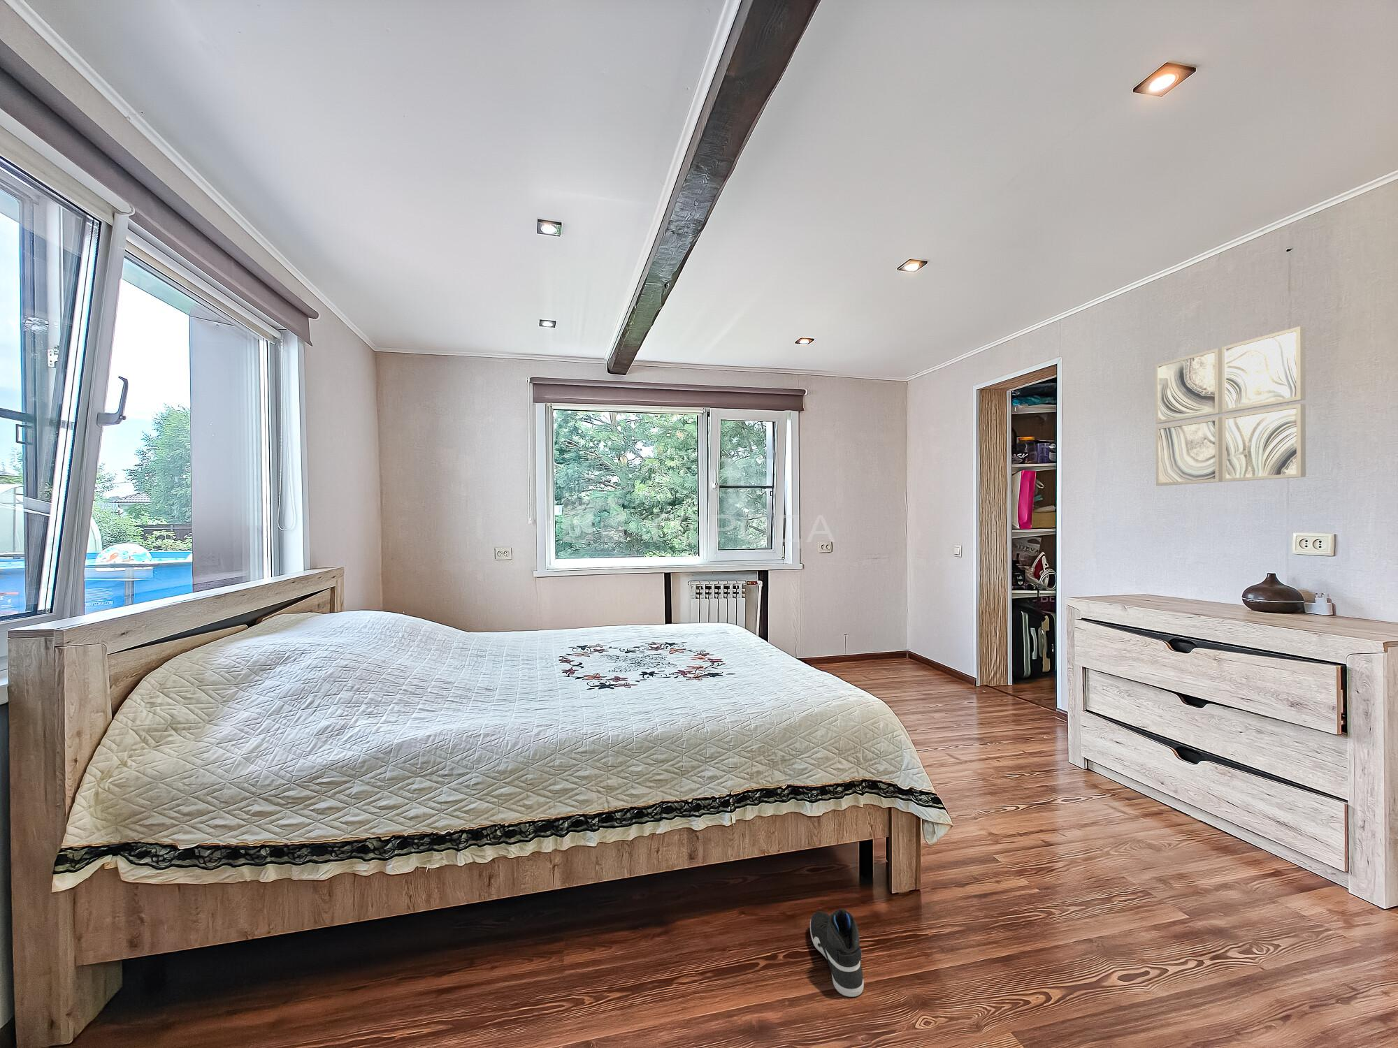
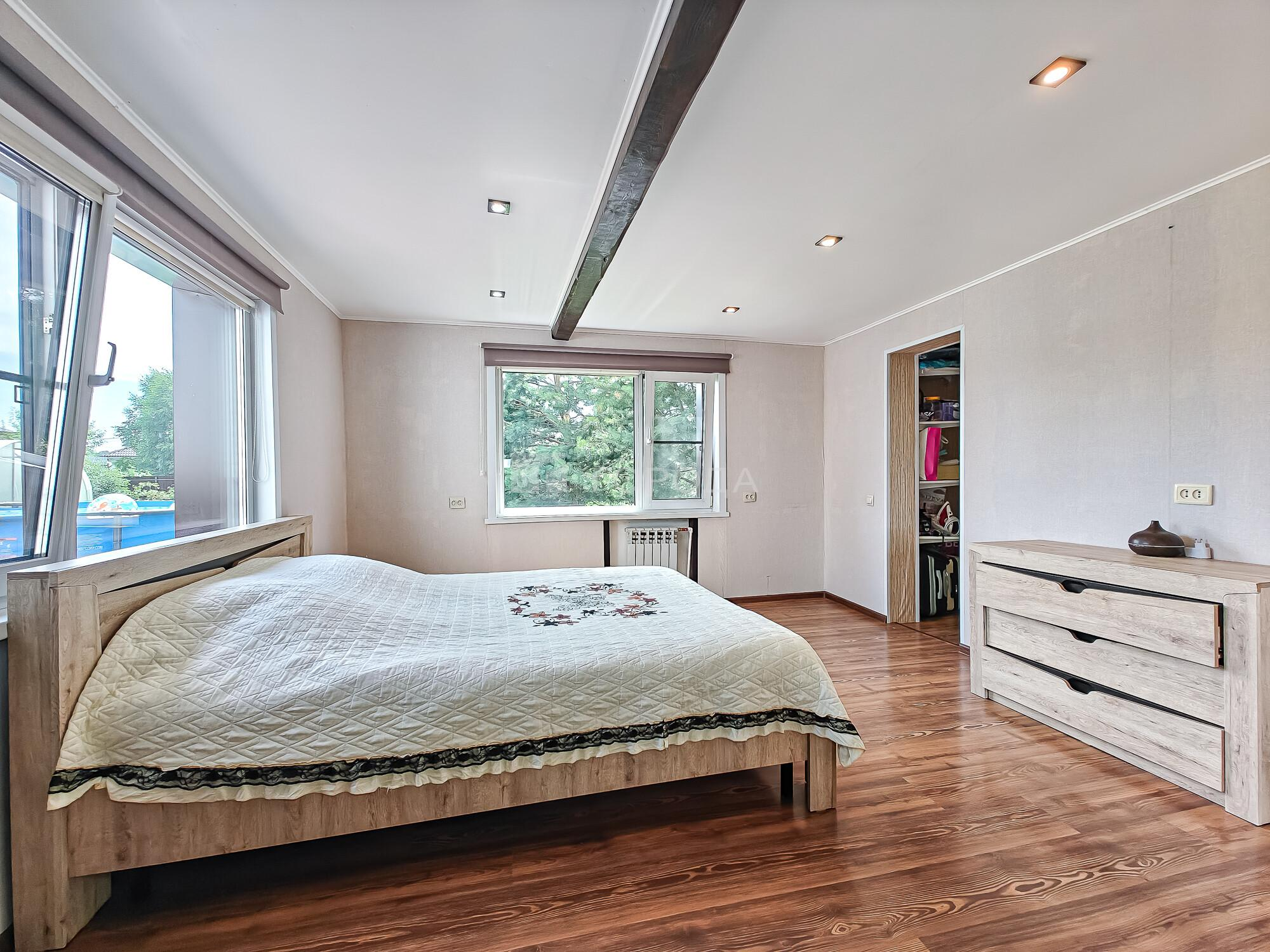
- sneaker (838, 929)
- wall art (1222, 413)
